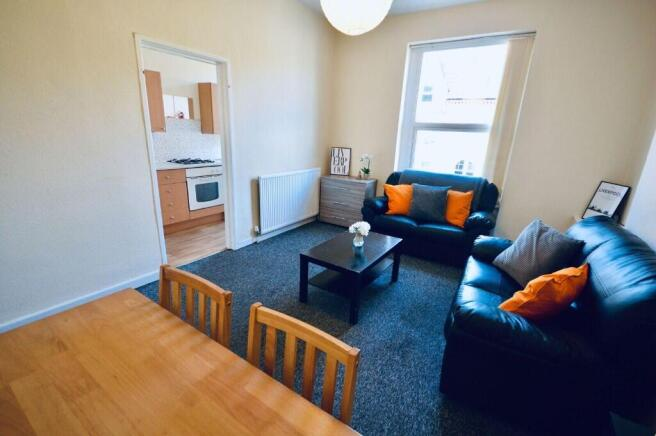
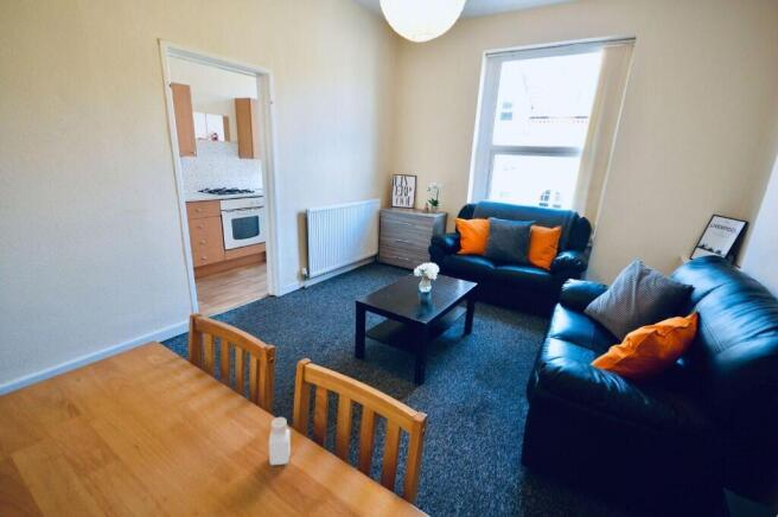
+ pepper shaker (279, 440)
